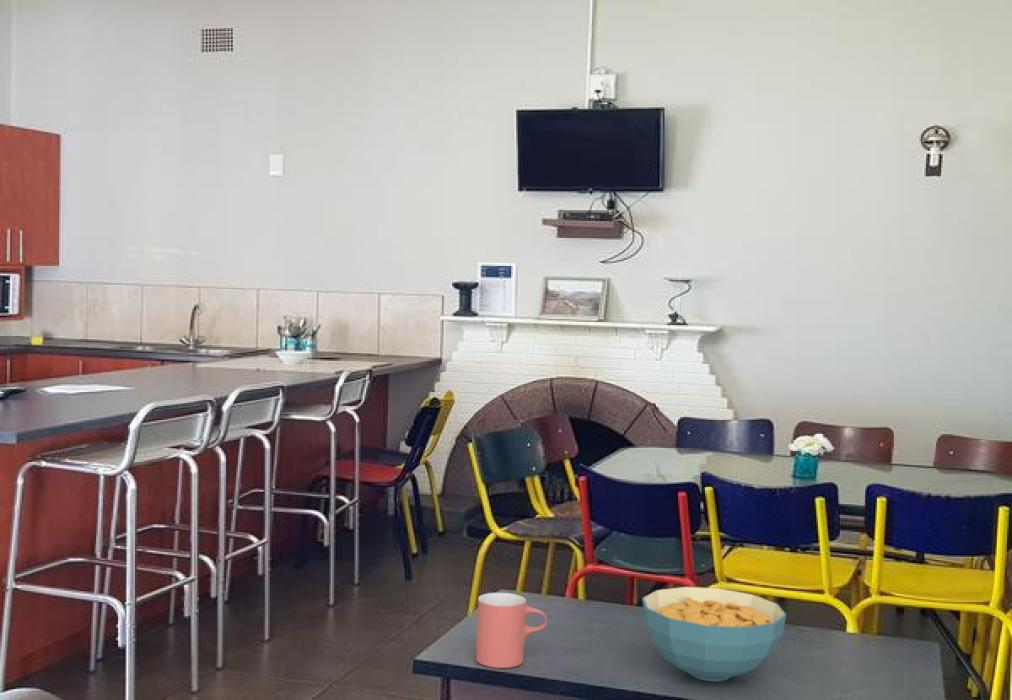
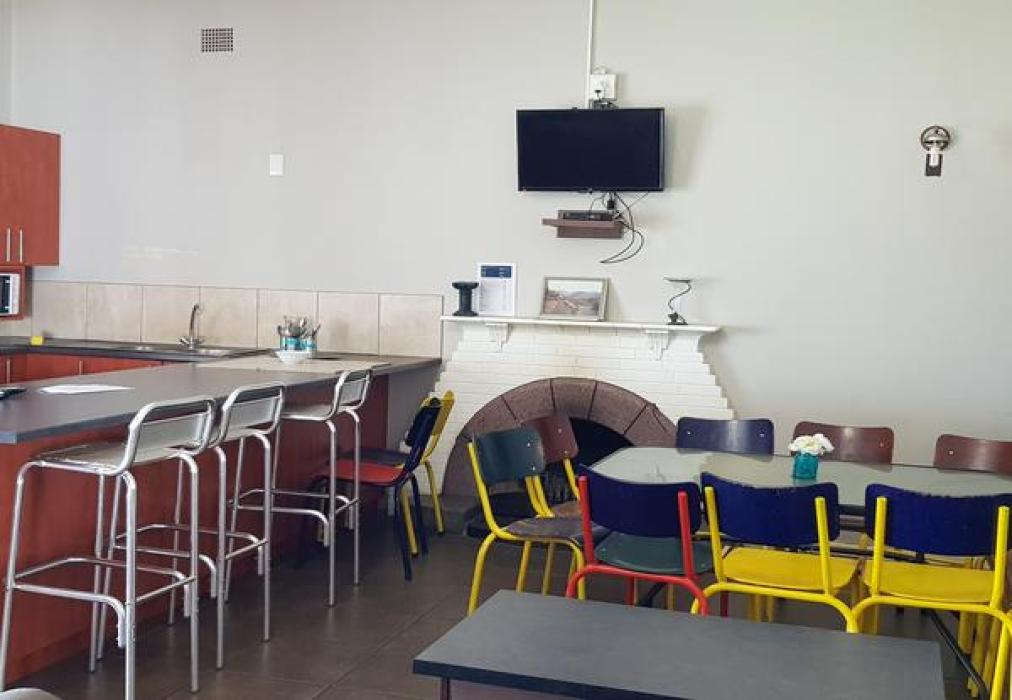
- cereal bowl (711, 639)
- cup (511, 629)
